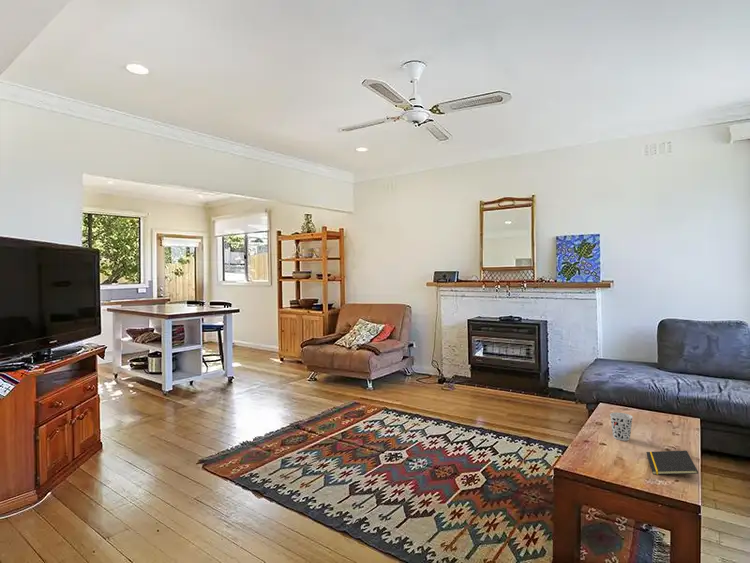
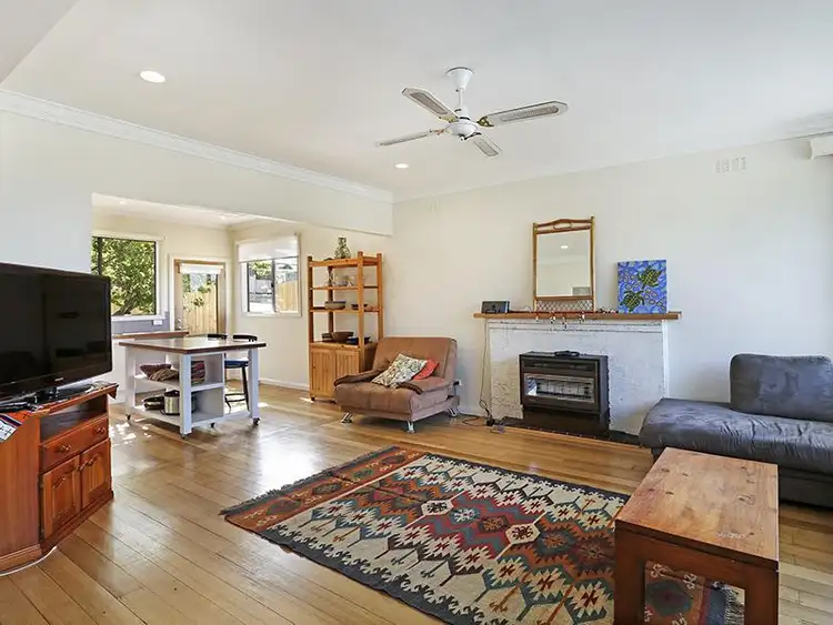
- cup (621, 426)
- notepad (670, 462)
